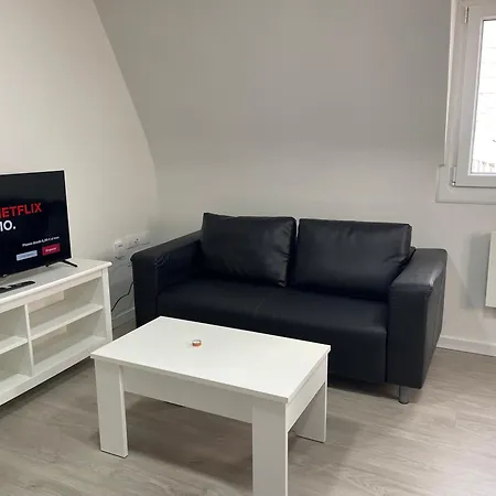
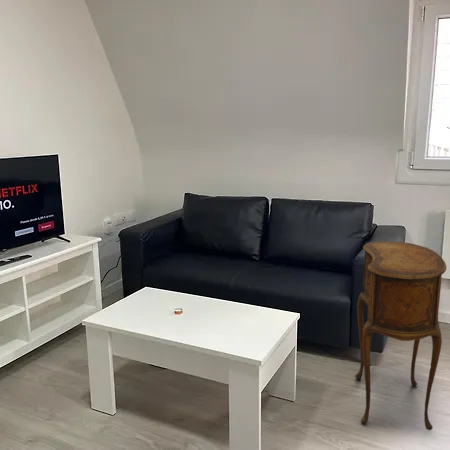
+ side table (397, 331)
